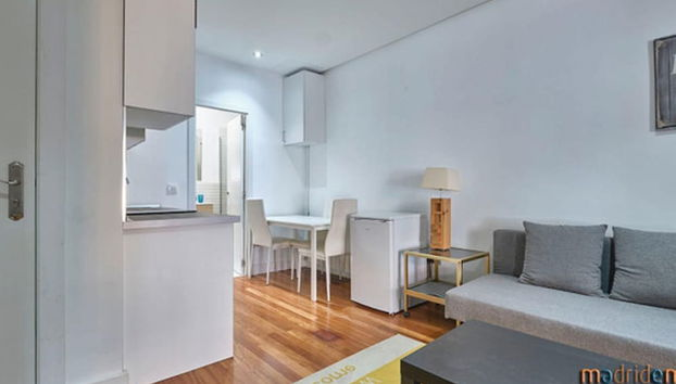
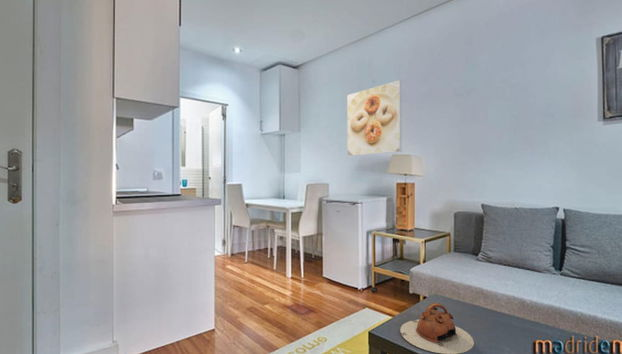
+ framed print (372, 121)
+ teapot (435, 319)
